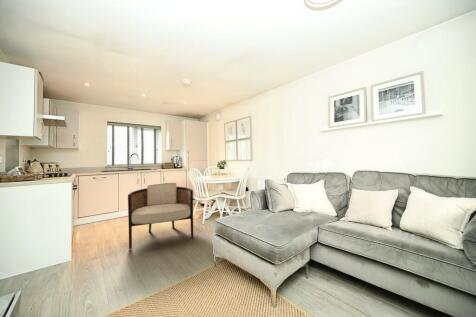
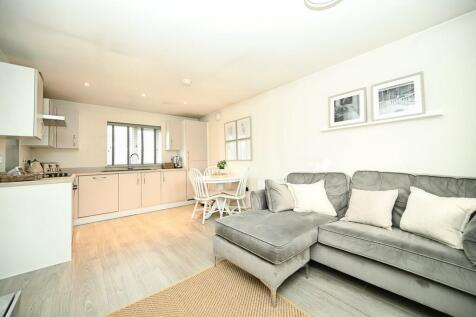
- armchair (162, 210)
